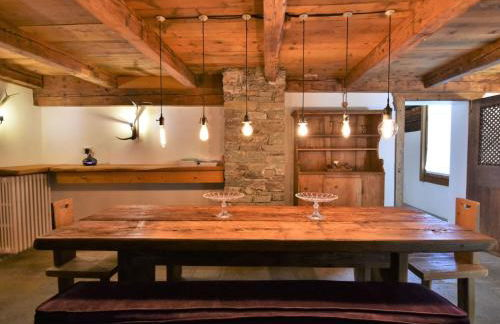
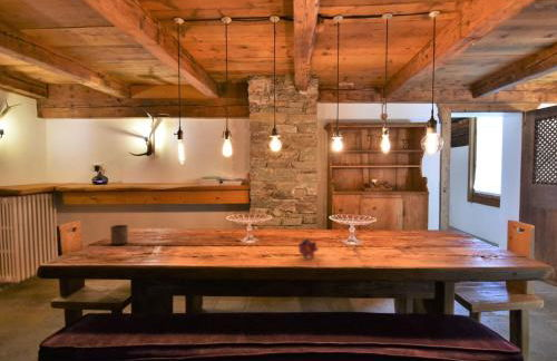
+ cup (119, 234)
+ flower (307, 247)
